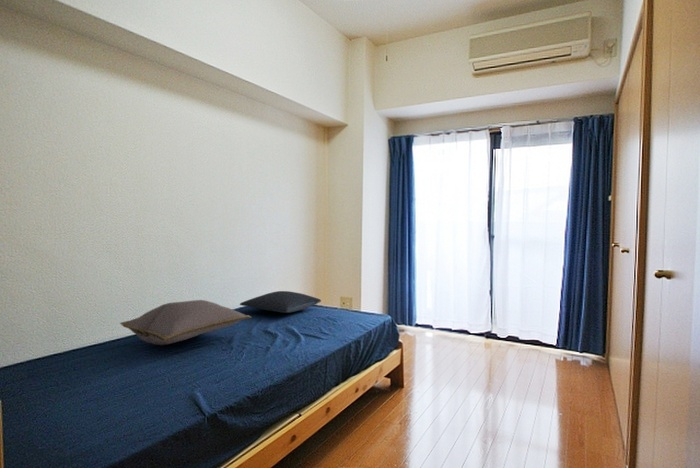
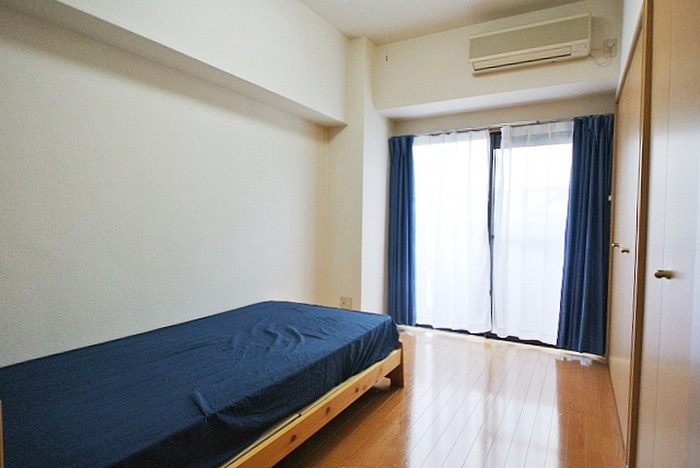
- pillow (281, 302)
- cushion (189, 322)
